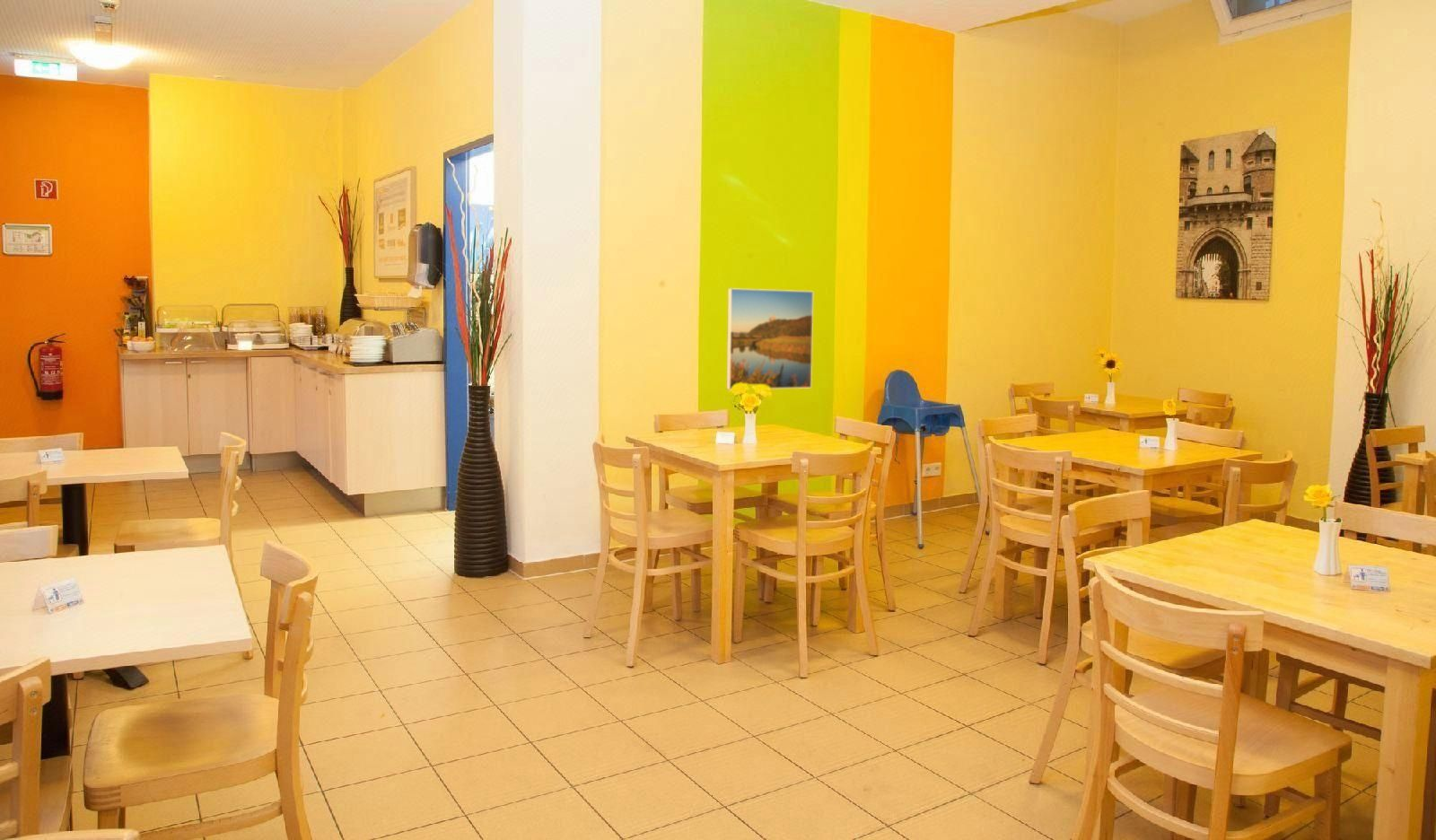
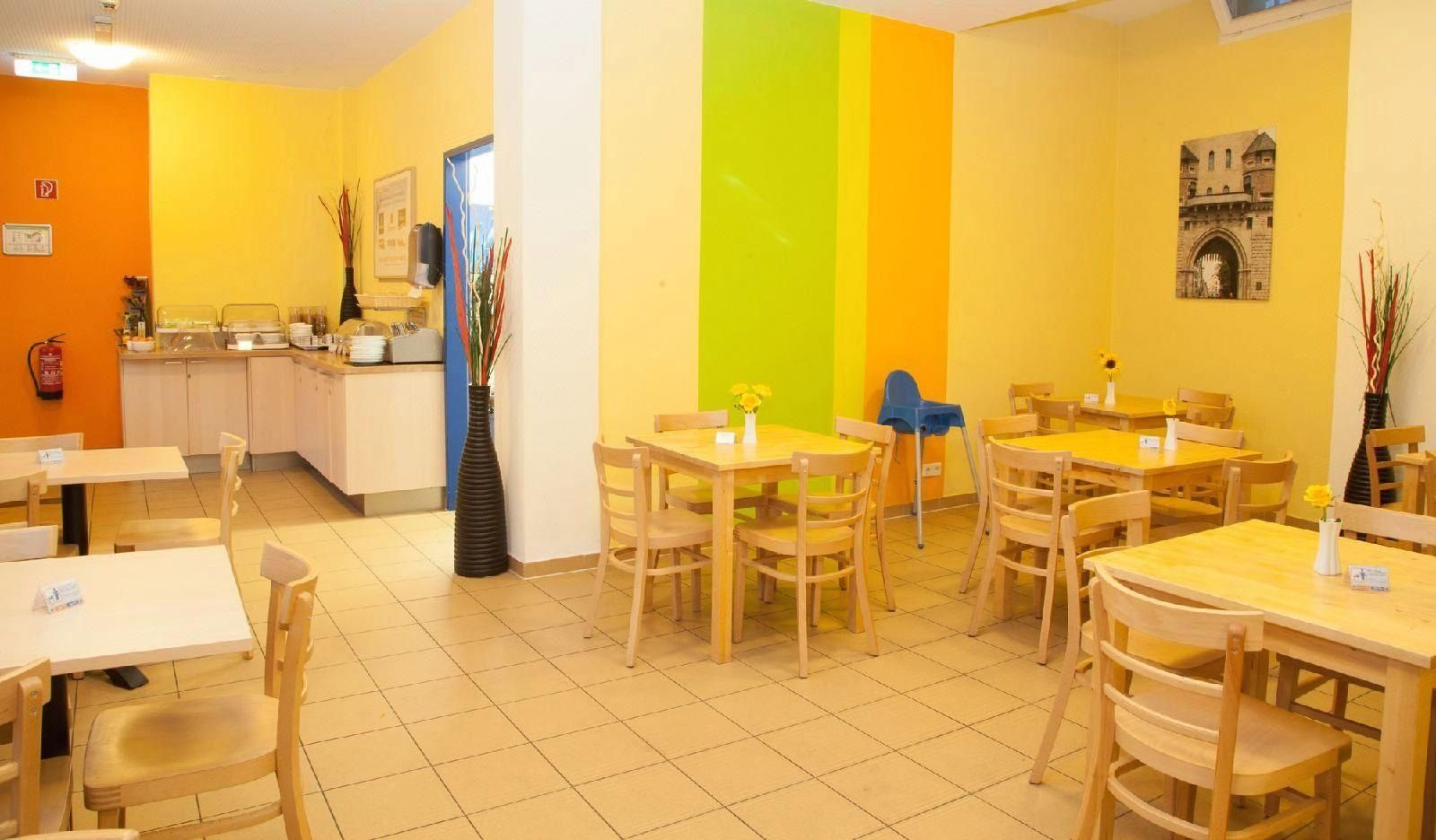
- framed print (770, 339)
